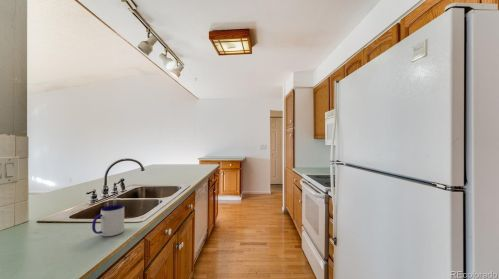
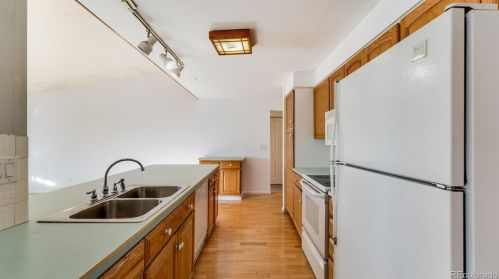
- mug (108, 221)
